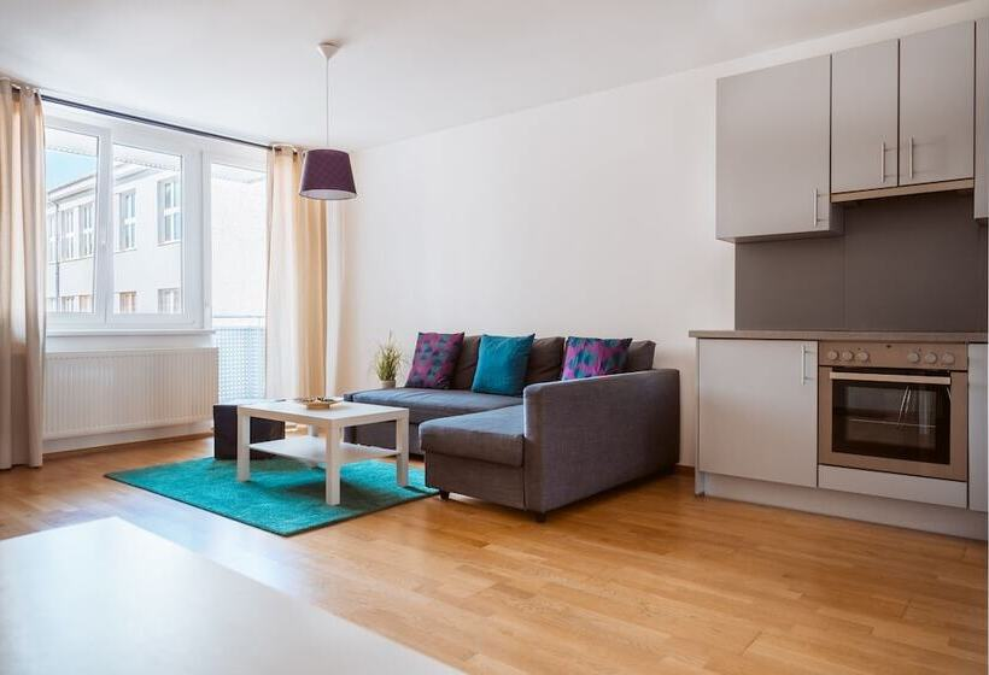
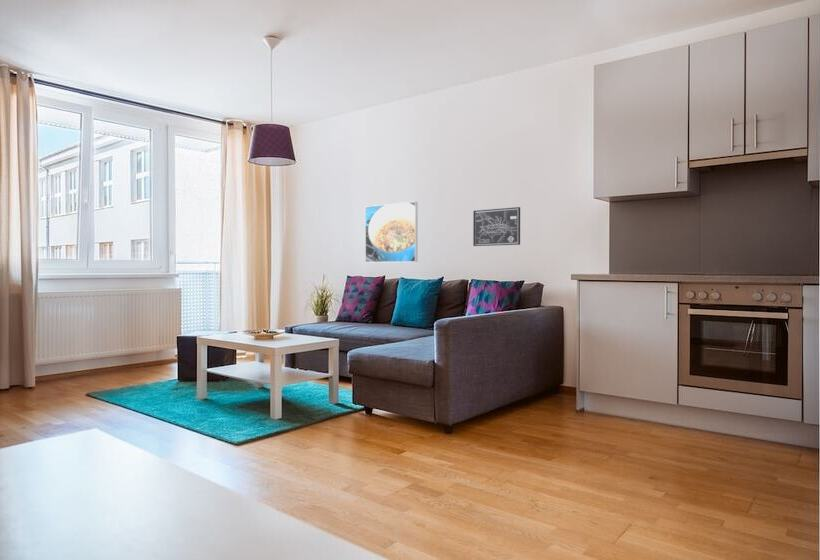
+ wall art (496, 227)
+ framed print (390, 233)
